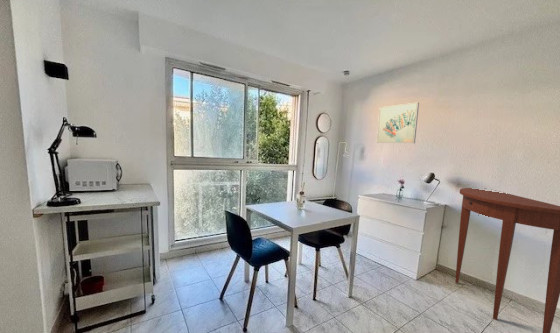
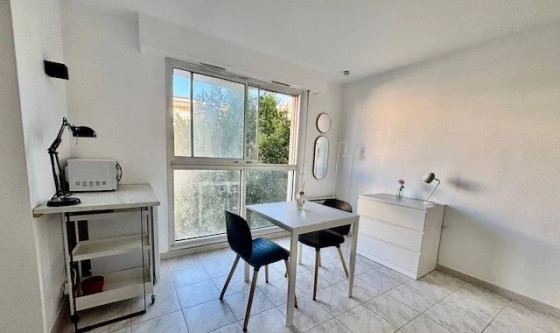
- wall art (396, 124)
- console table (499, 249)
